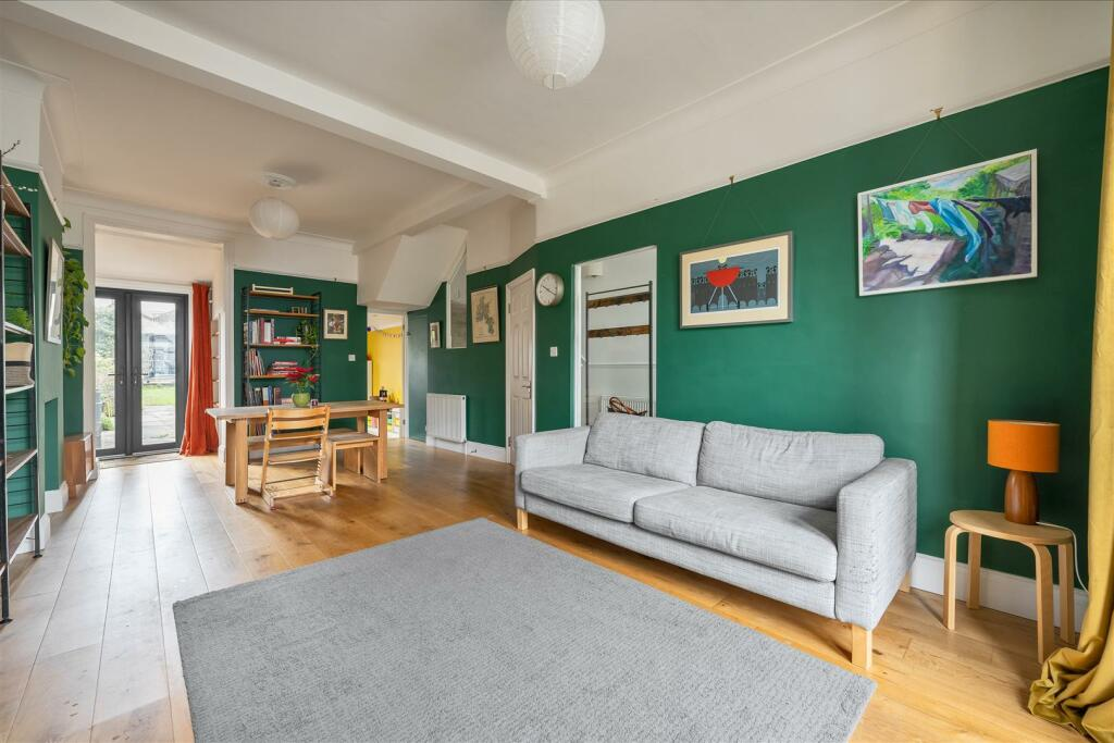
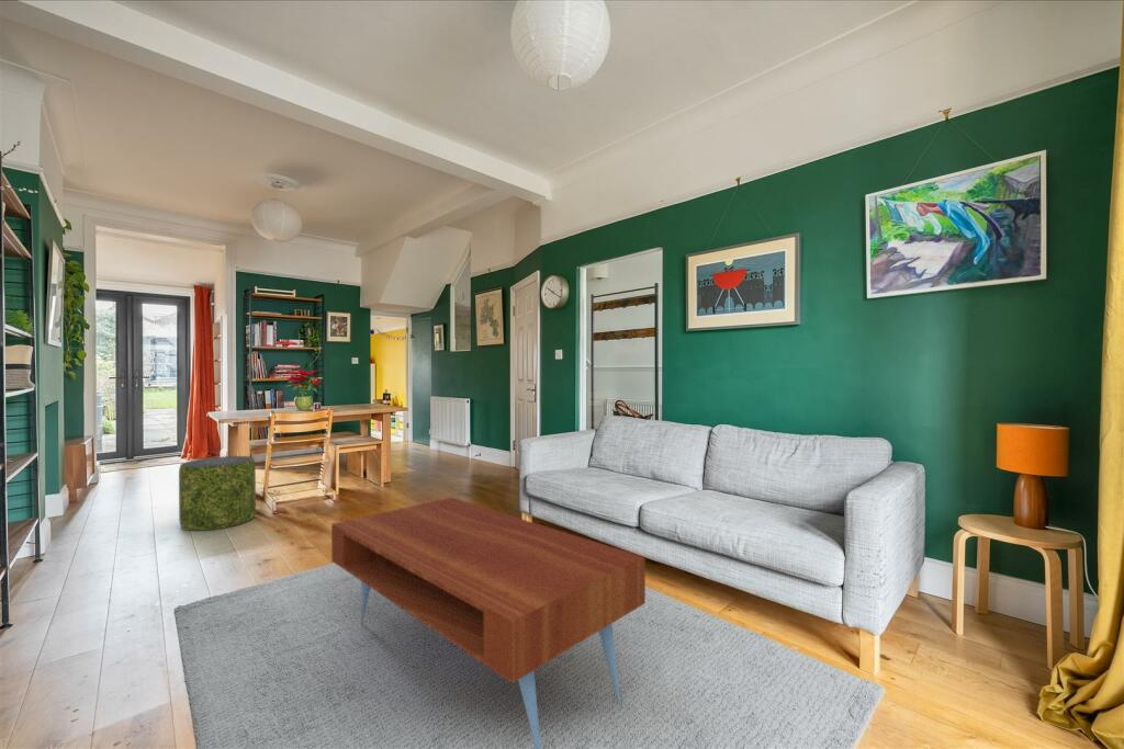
+ pouf (218, 490)
+ coffee table (472, 599)
